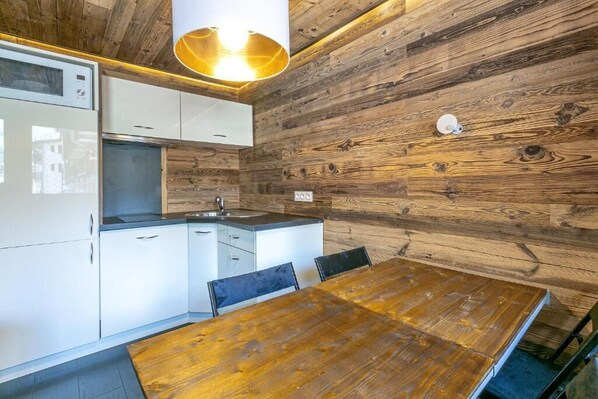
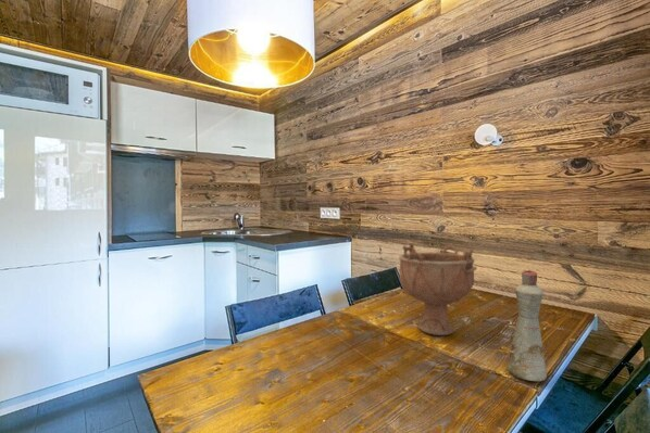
+ decorative bowl (435, 286)
+ bottle (527, 322)
